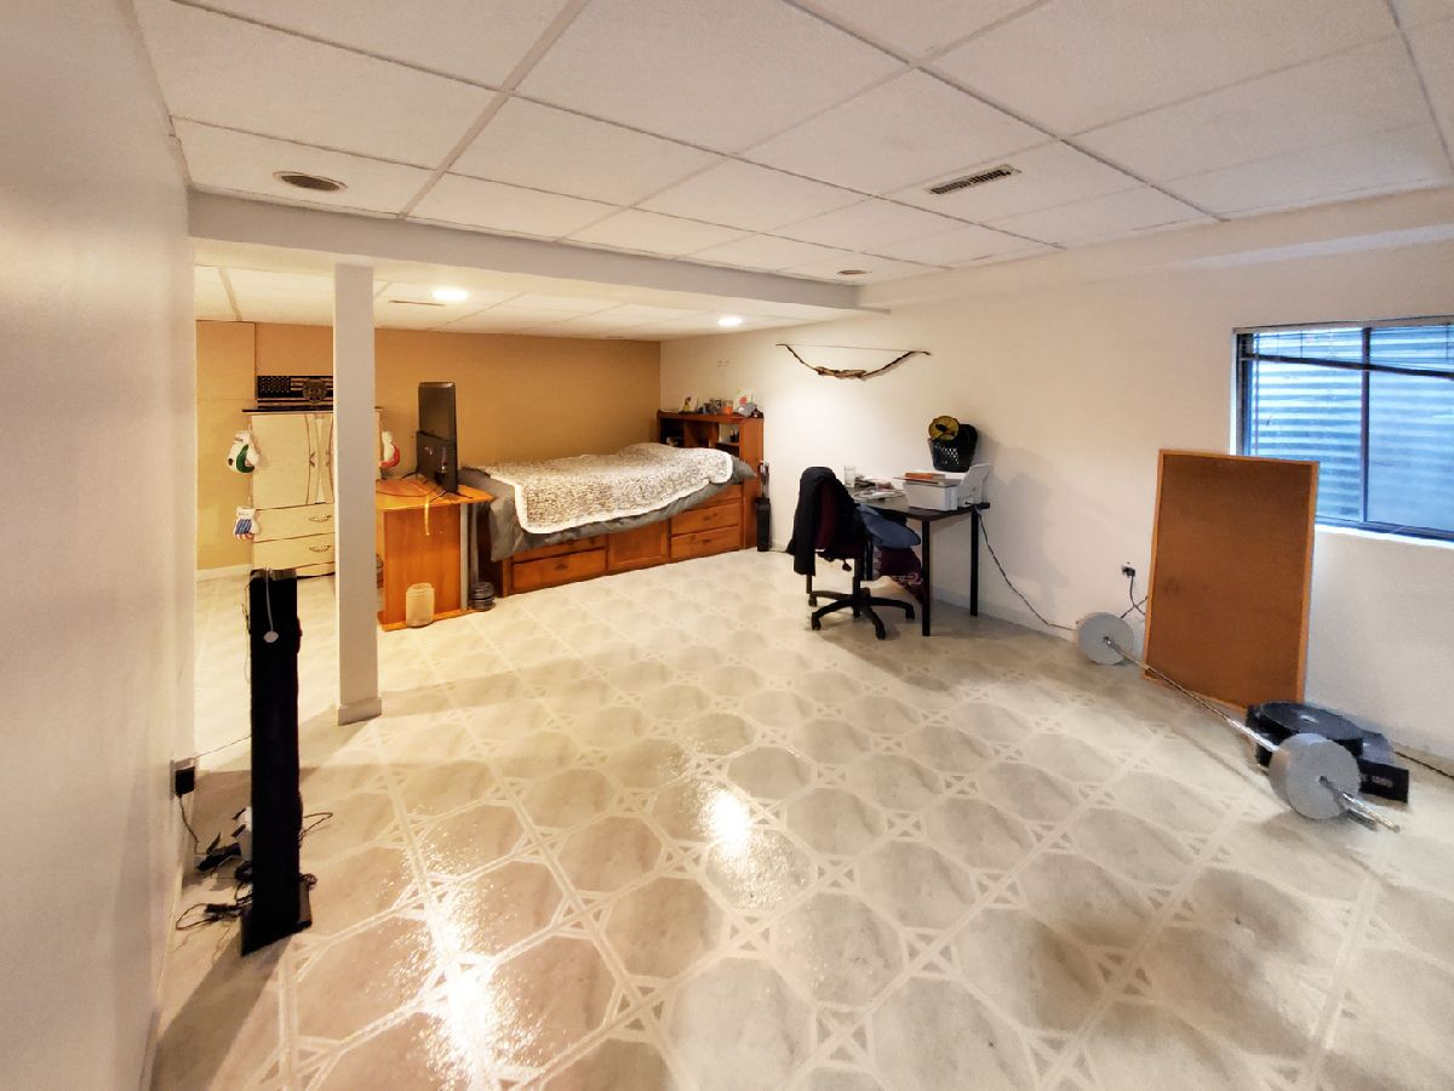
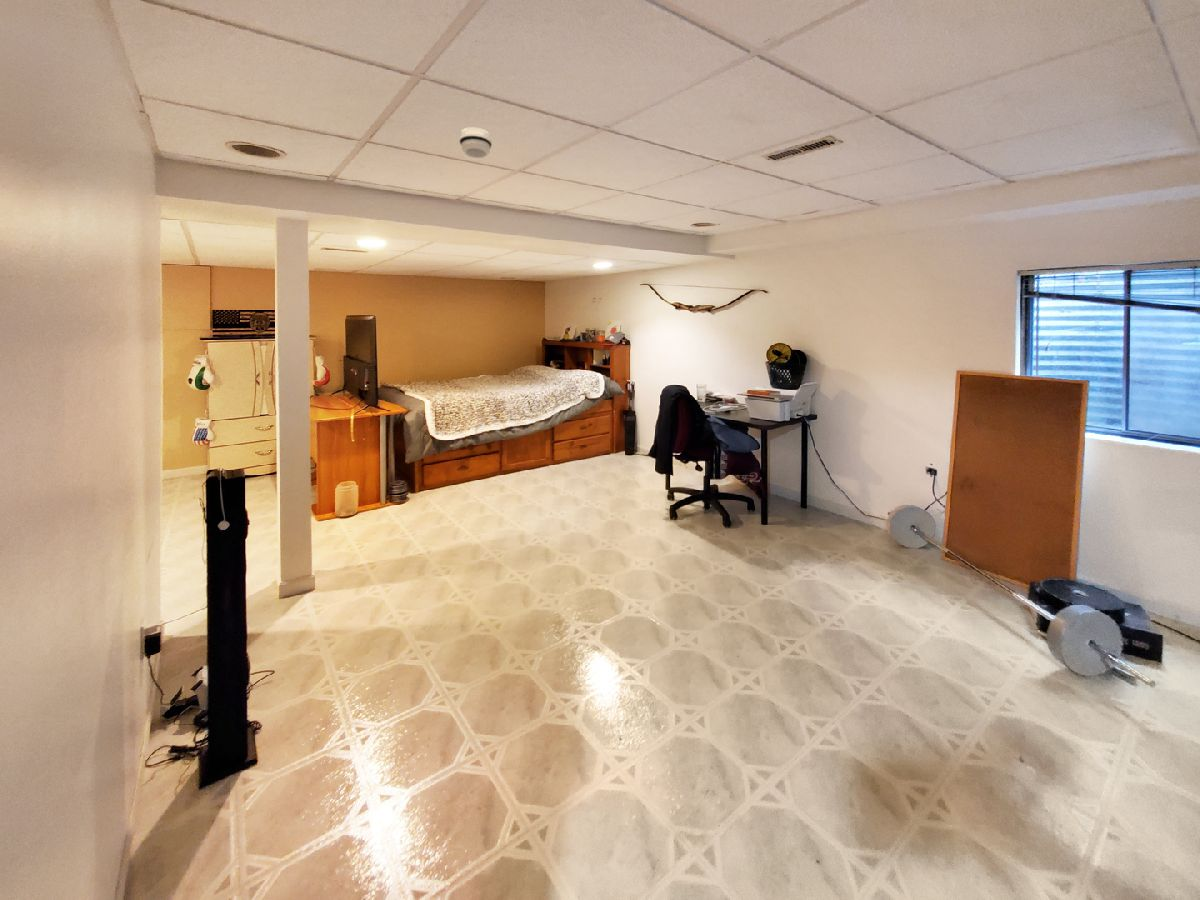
+ smoke detector (475, 143)
